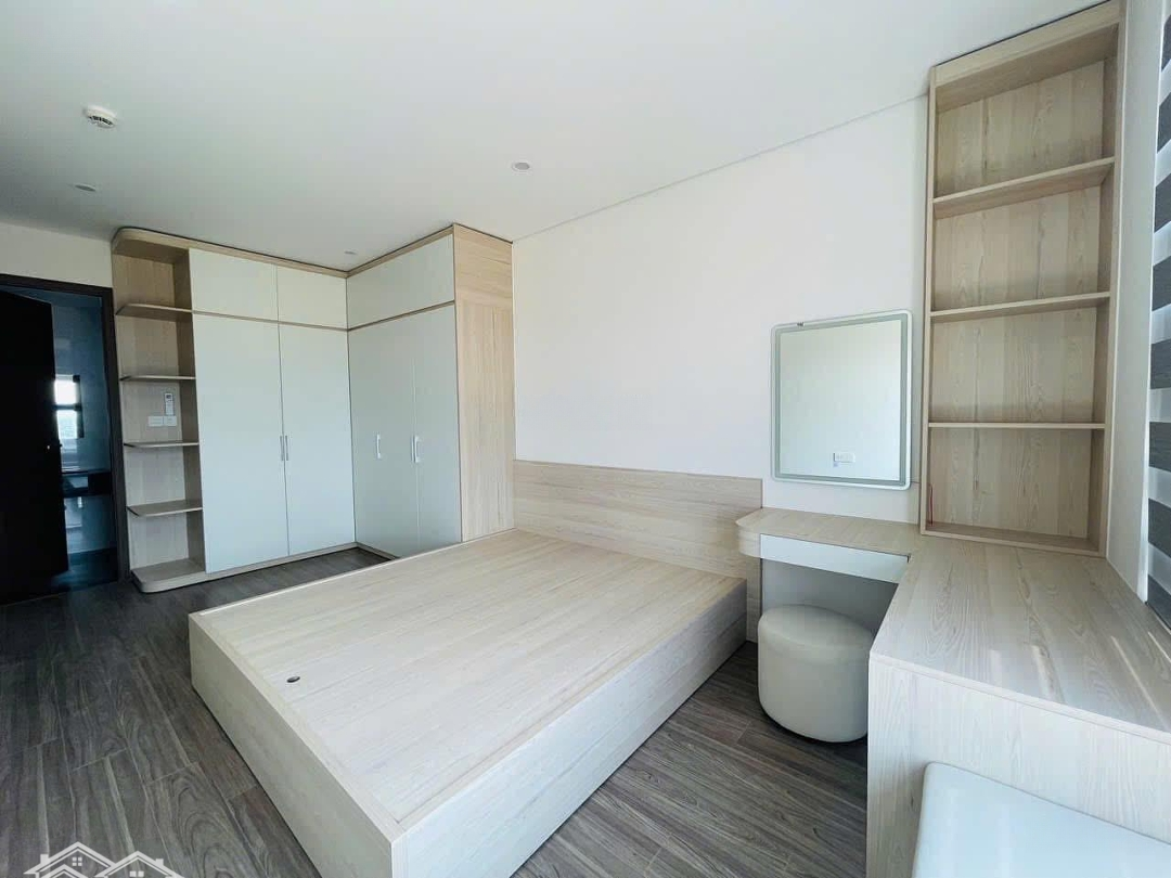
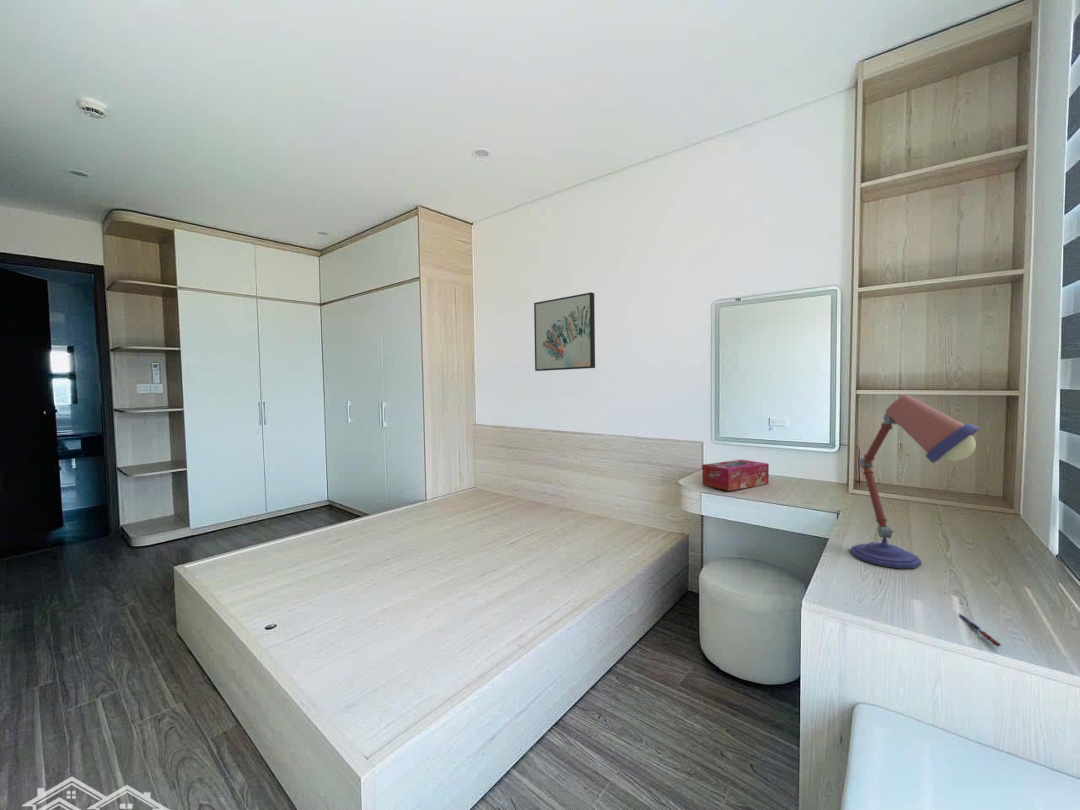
+ tissue box (735, 474)
+ wall art (563, 334)
+ desk lamp (876, 487)
+ pen (977, 627)
